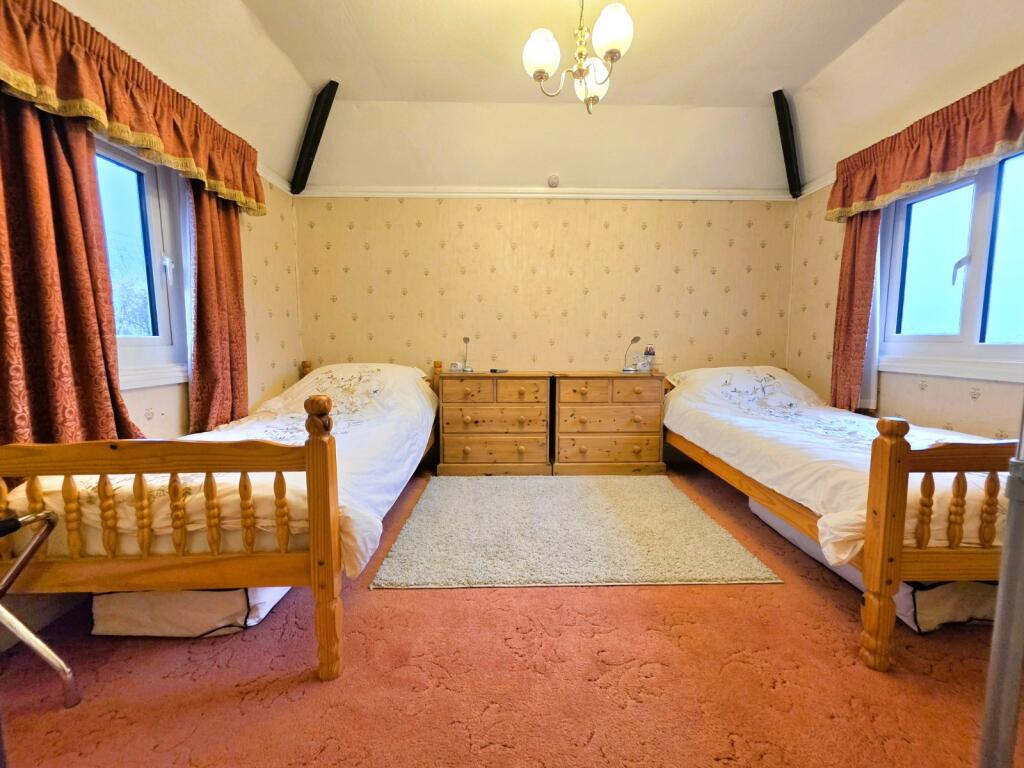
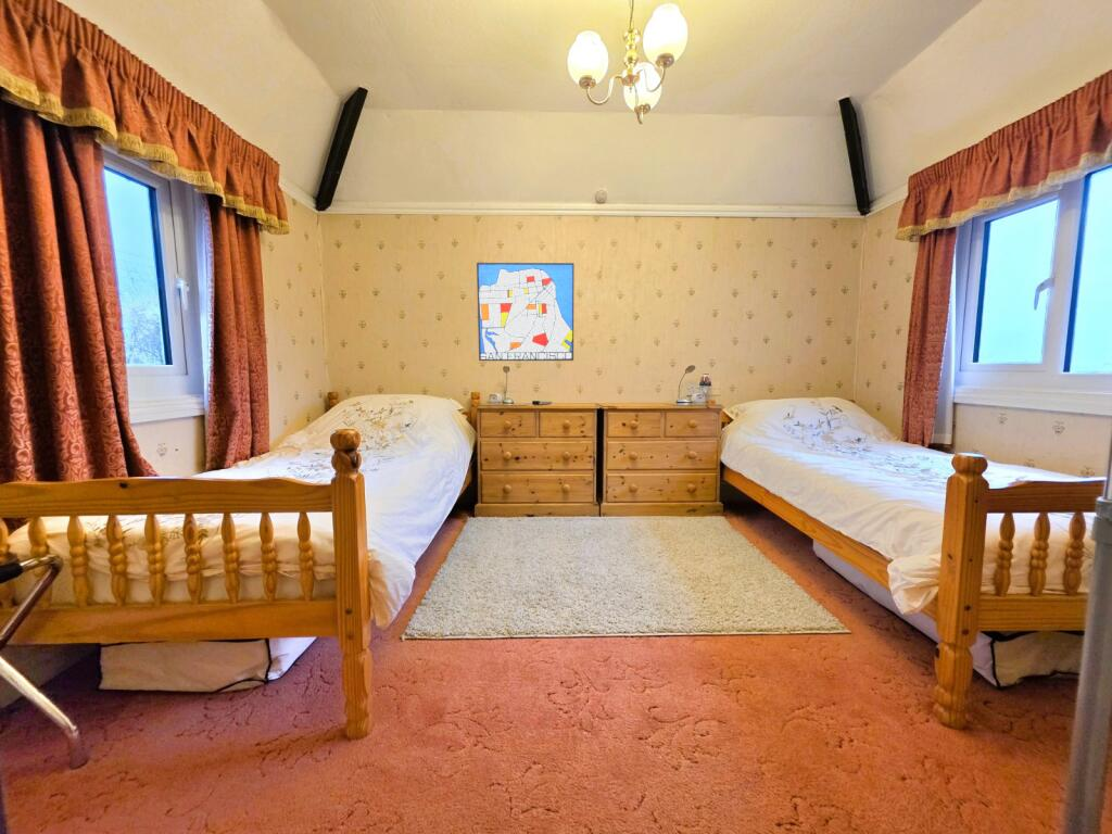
+ wall art (526, 312)
